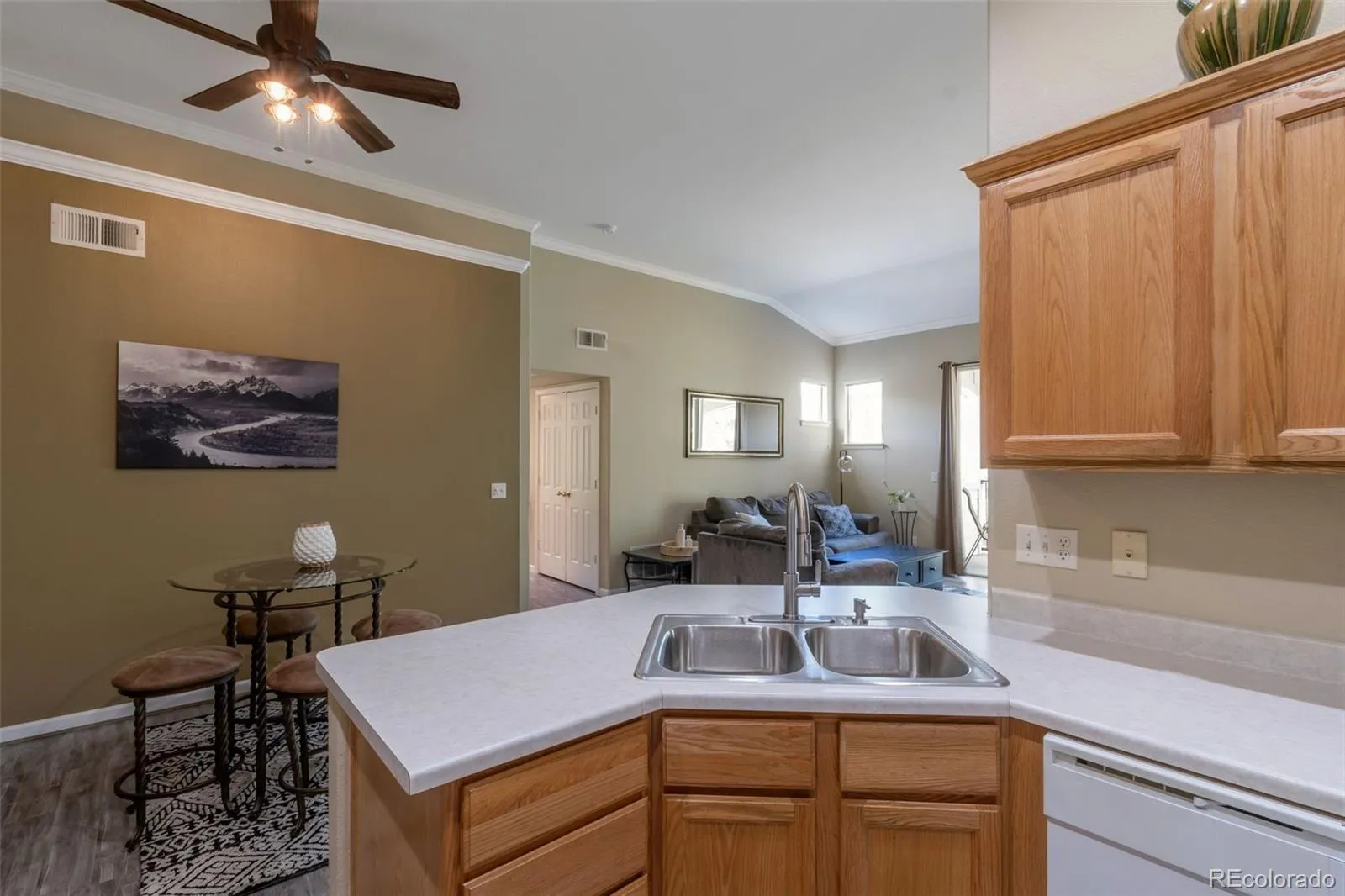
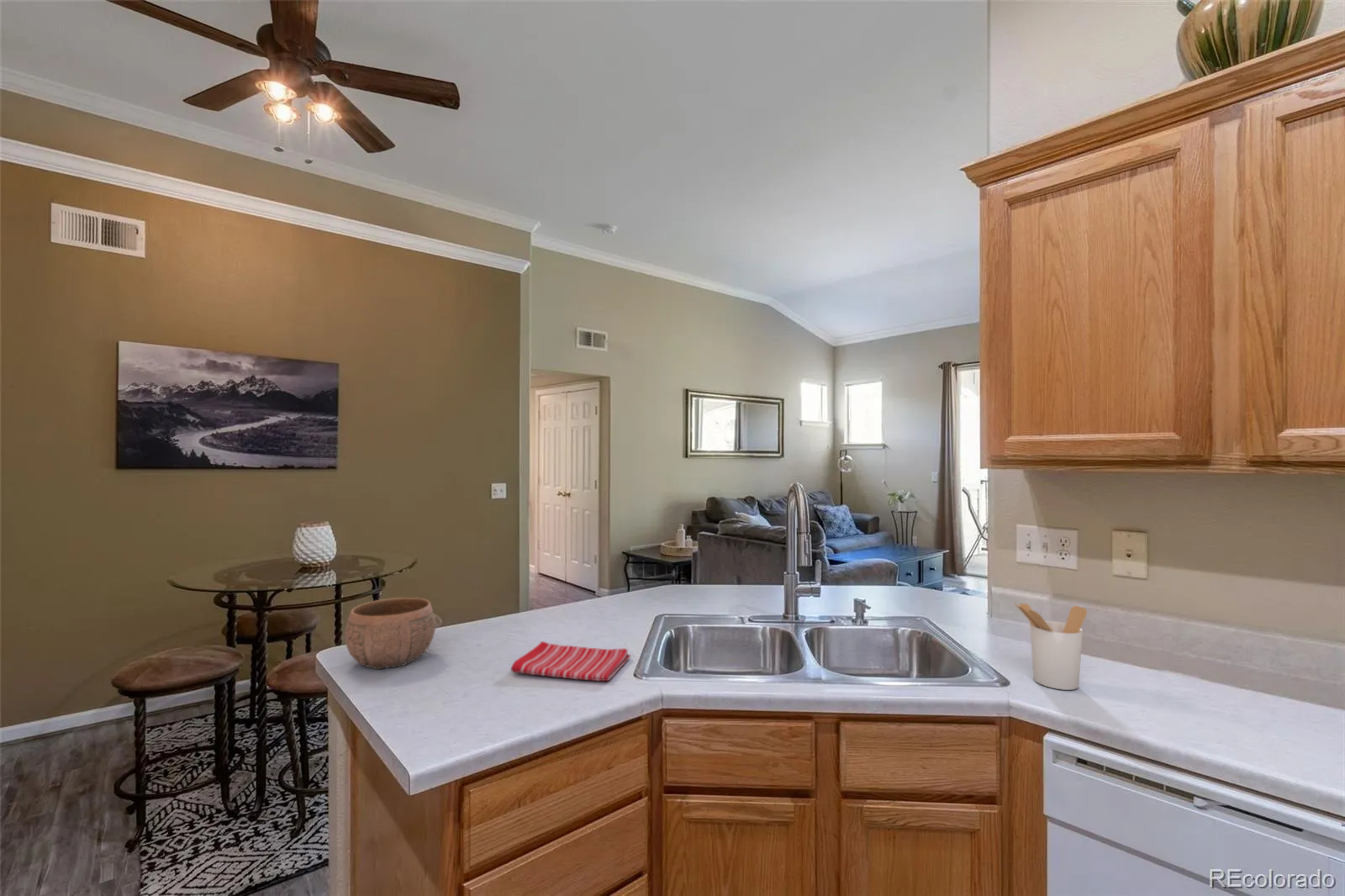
+ bowl (391, 632)
+ dish towel (572, 660)
+ utensil holder (1047, 642)
